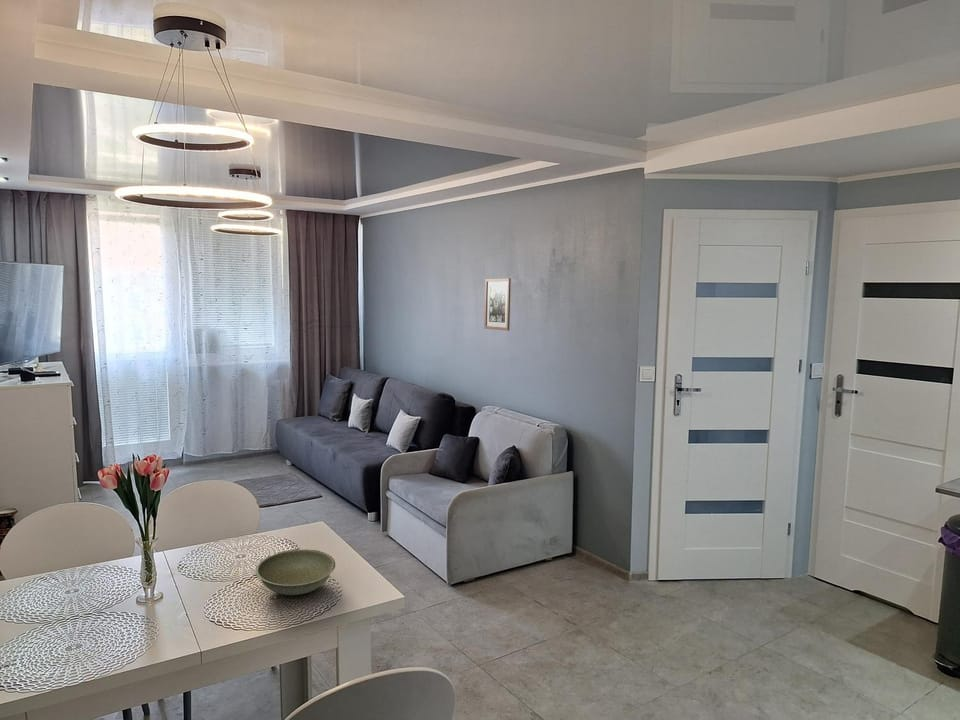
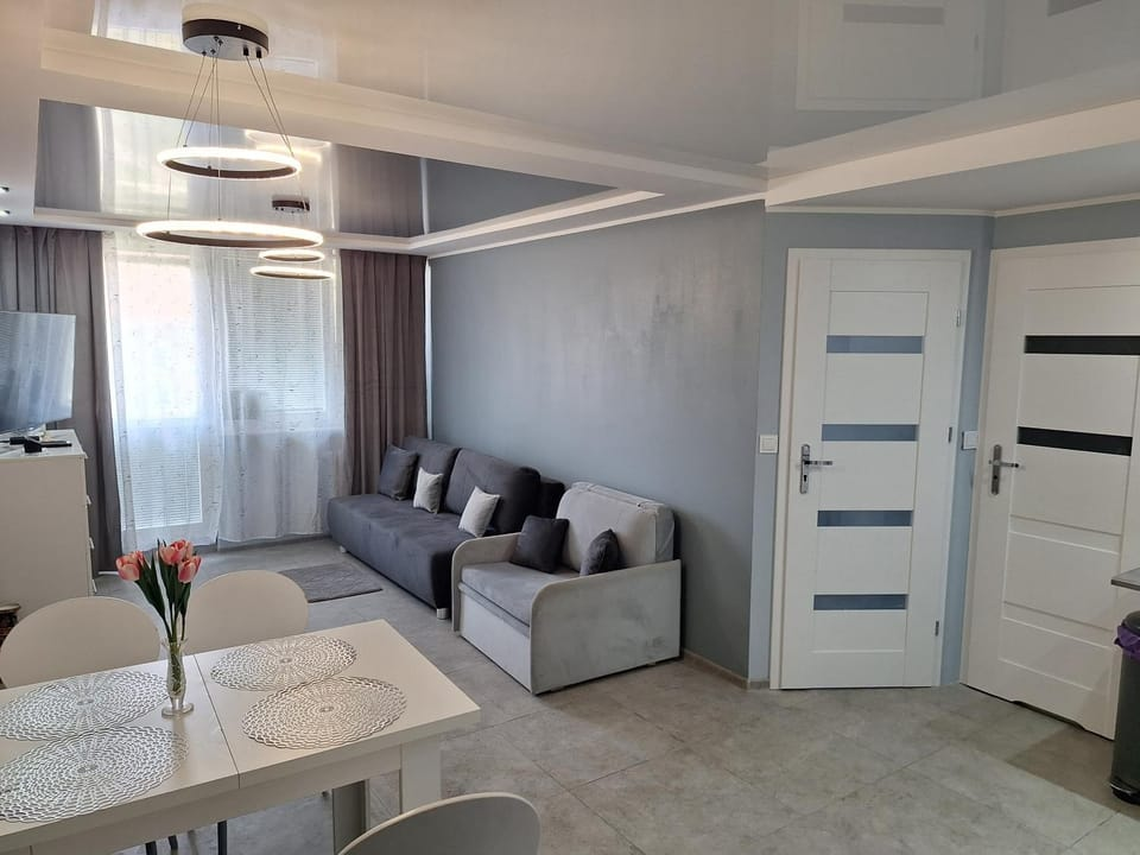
- bowl (296, 575)
- wall art (497, 304)
